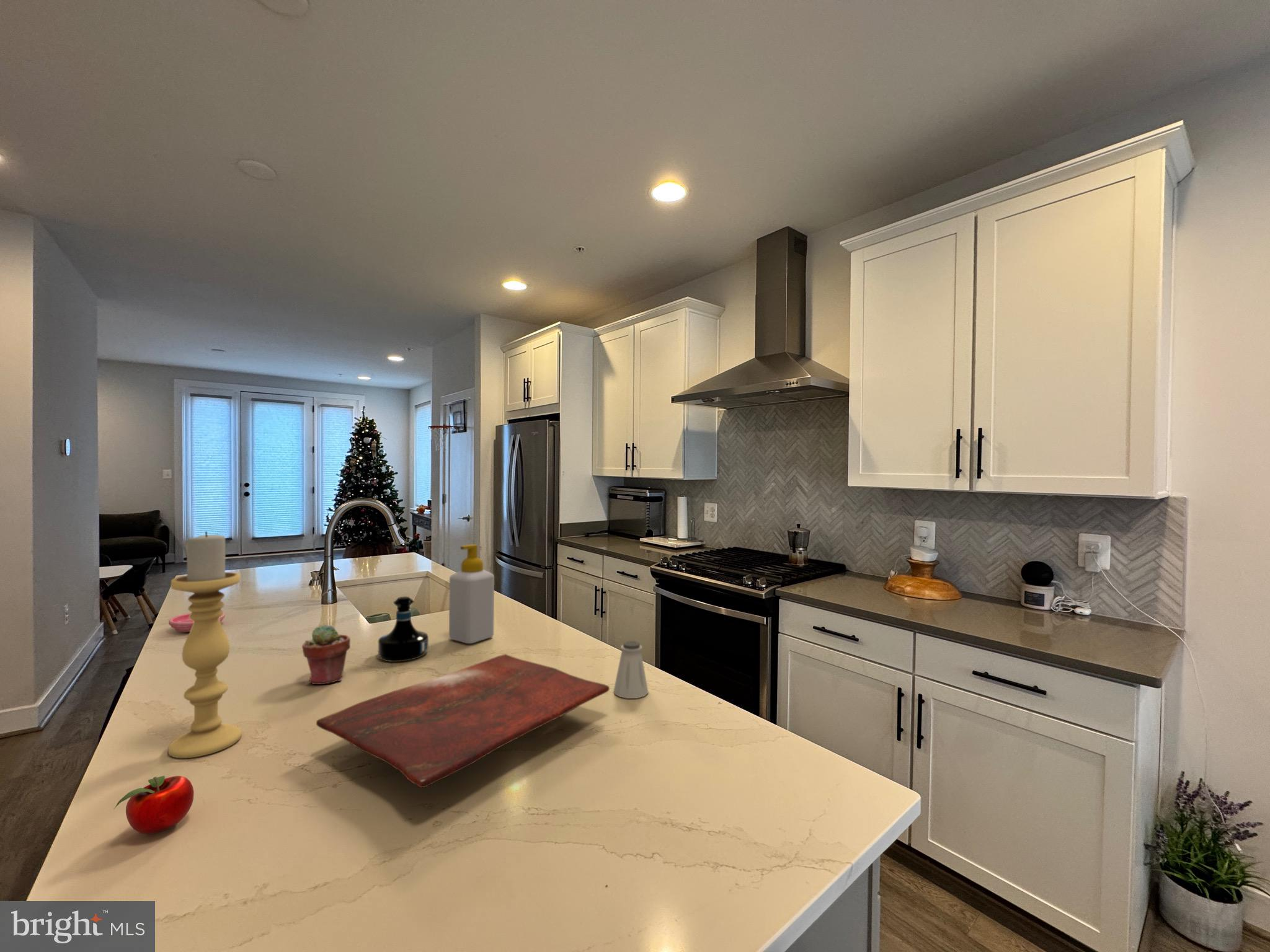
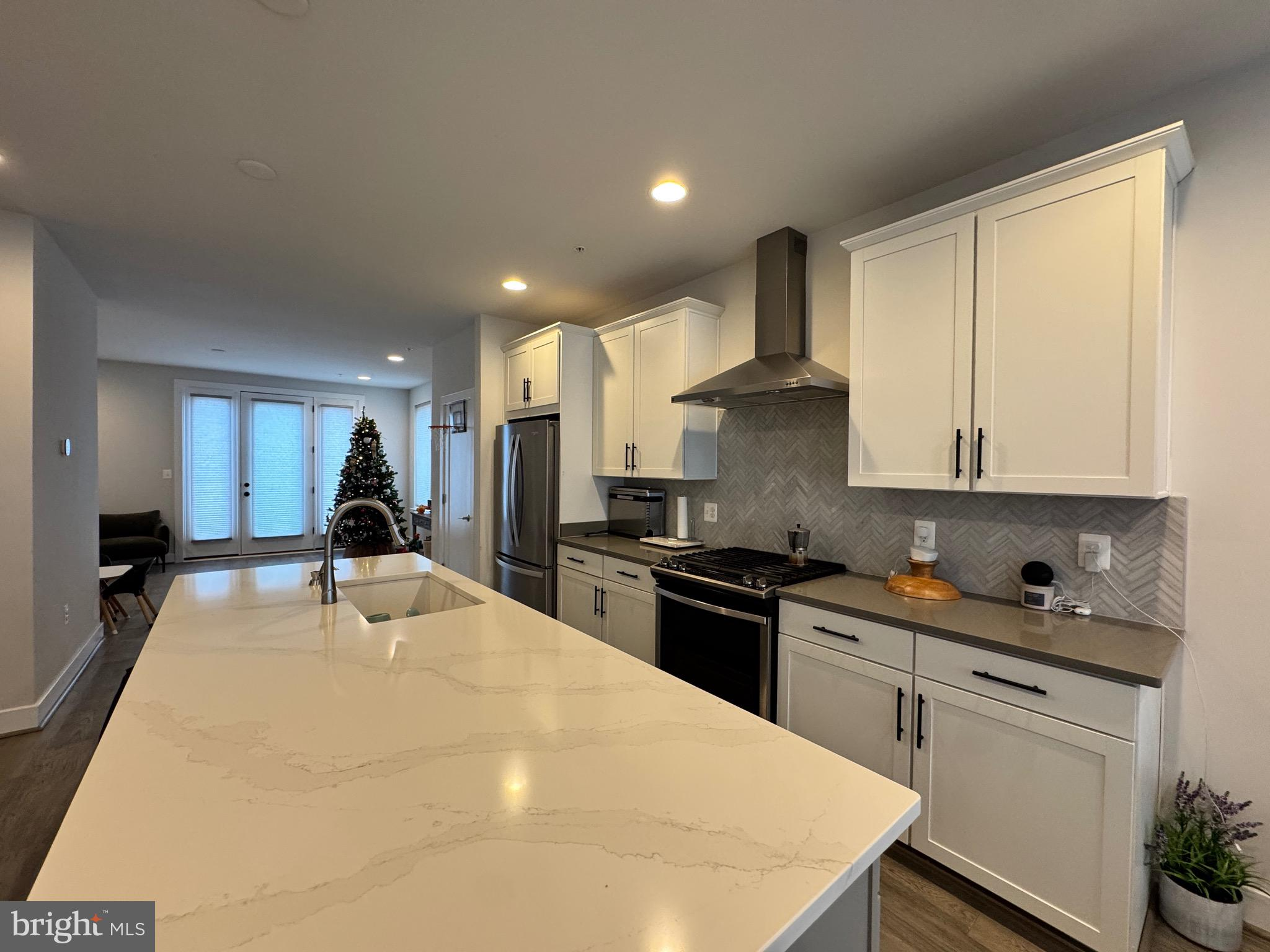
- cutting board (474, 716)
- tequila bottle (403, 626)
- candle holder (206, 637)
- soap bottle (472, 591)
- saucer (193, 622)
- apple (153, 804)
- saltshaker (631, 667)
- potted succulent (326, 651)
